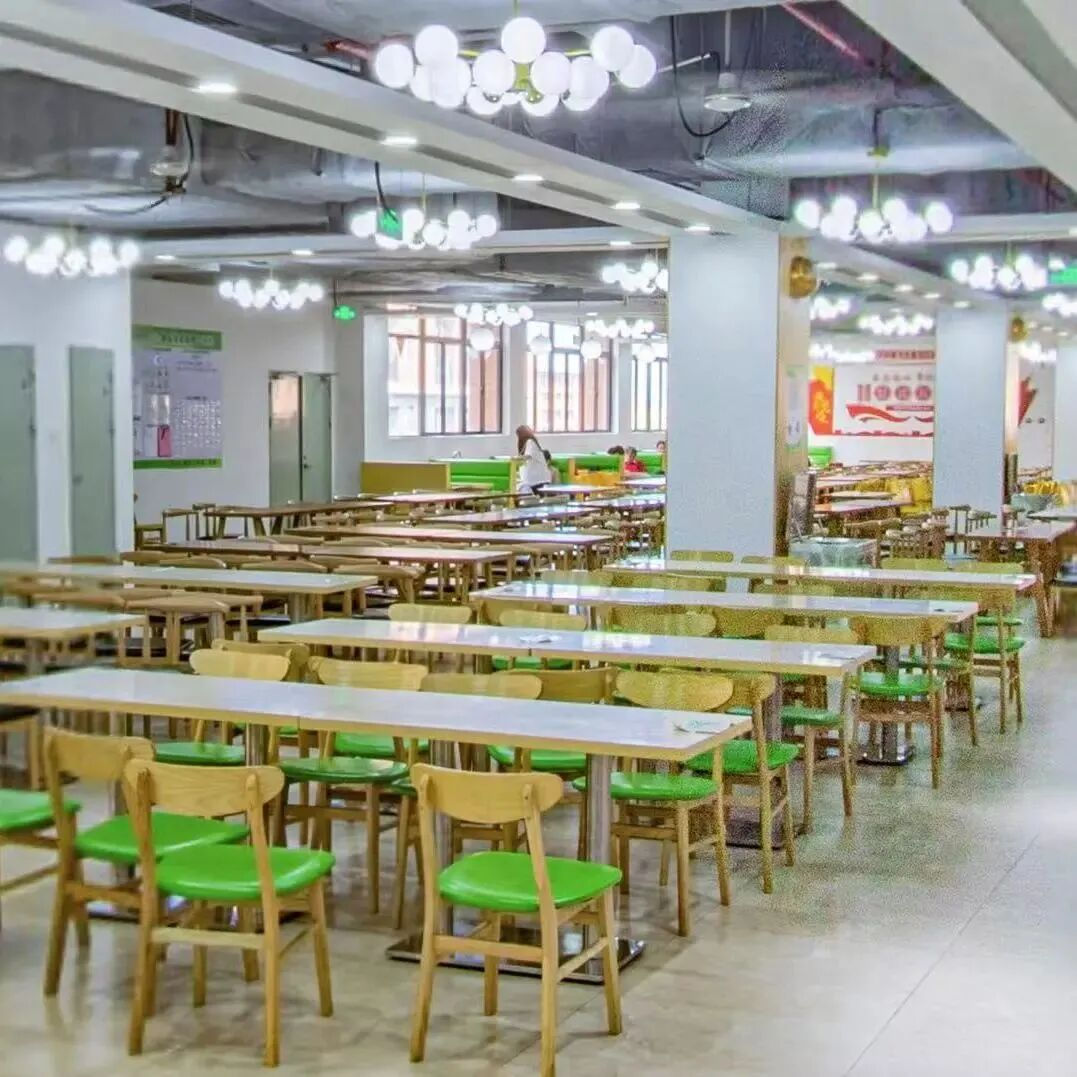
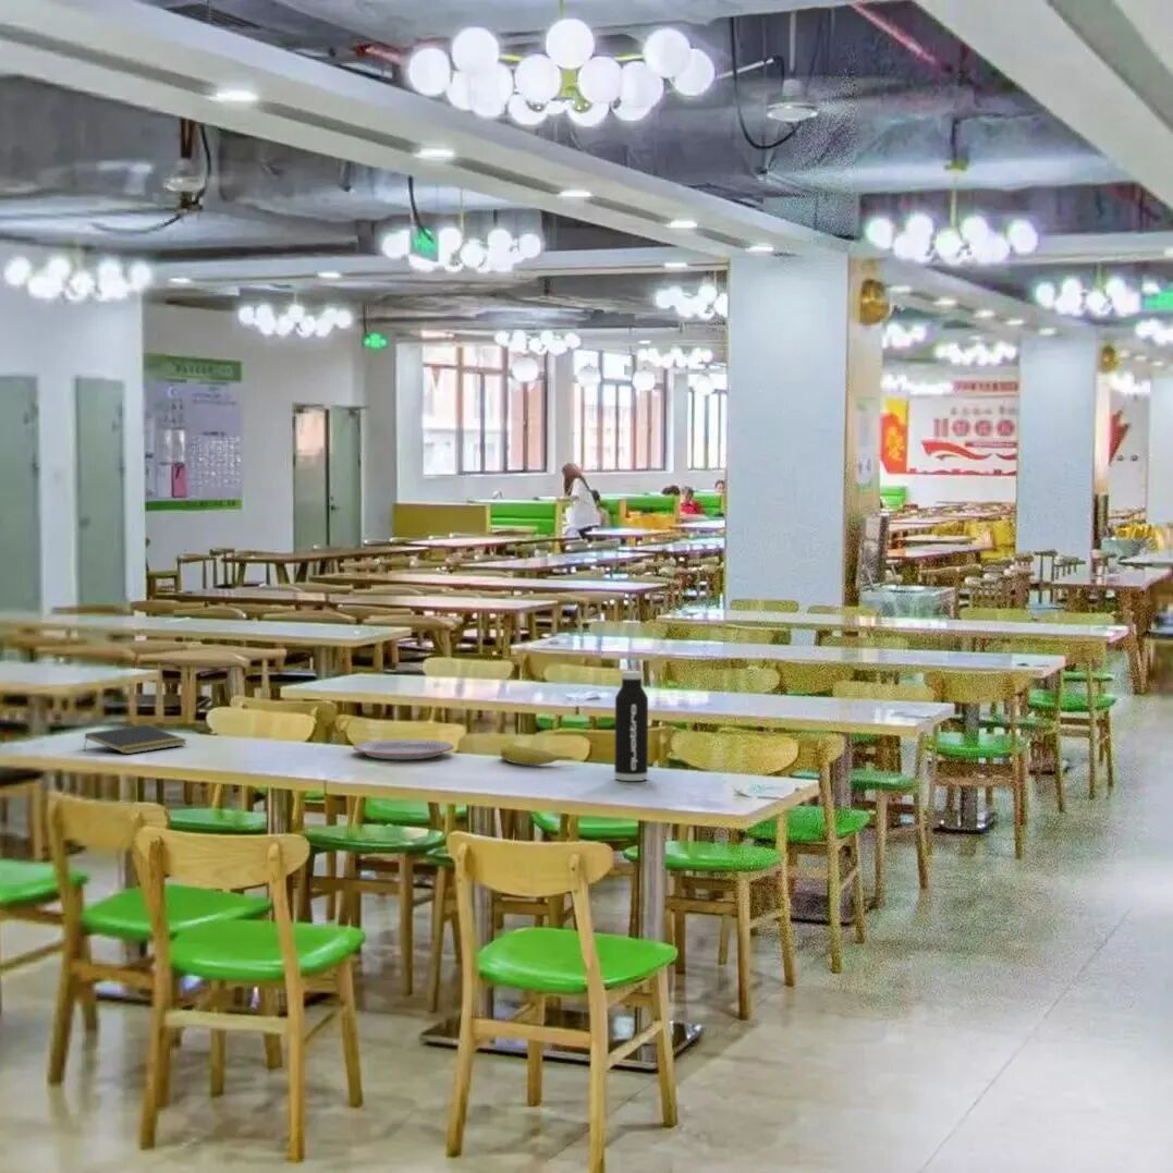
+ fruit (536, 752)
+ water bottle (631, 724)
+ plate (403, 749)
+ notepad (136, 738)
